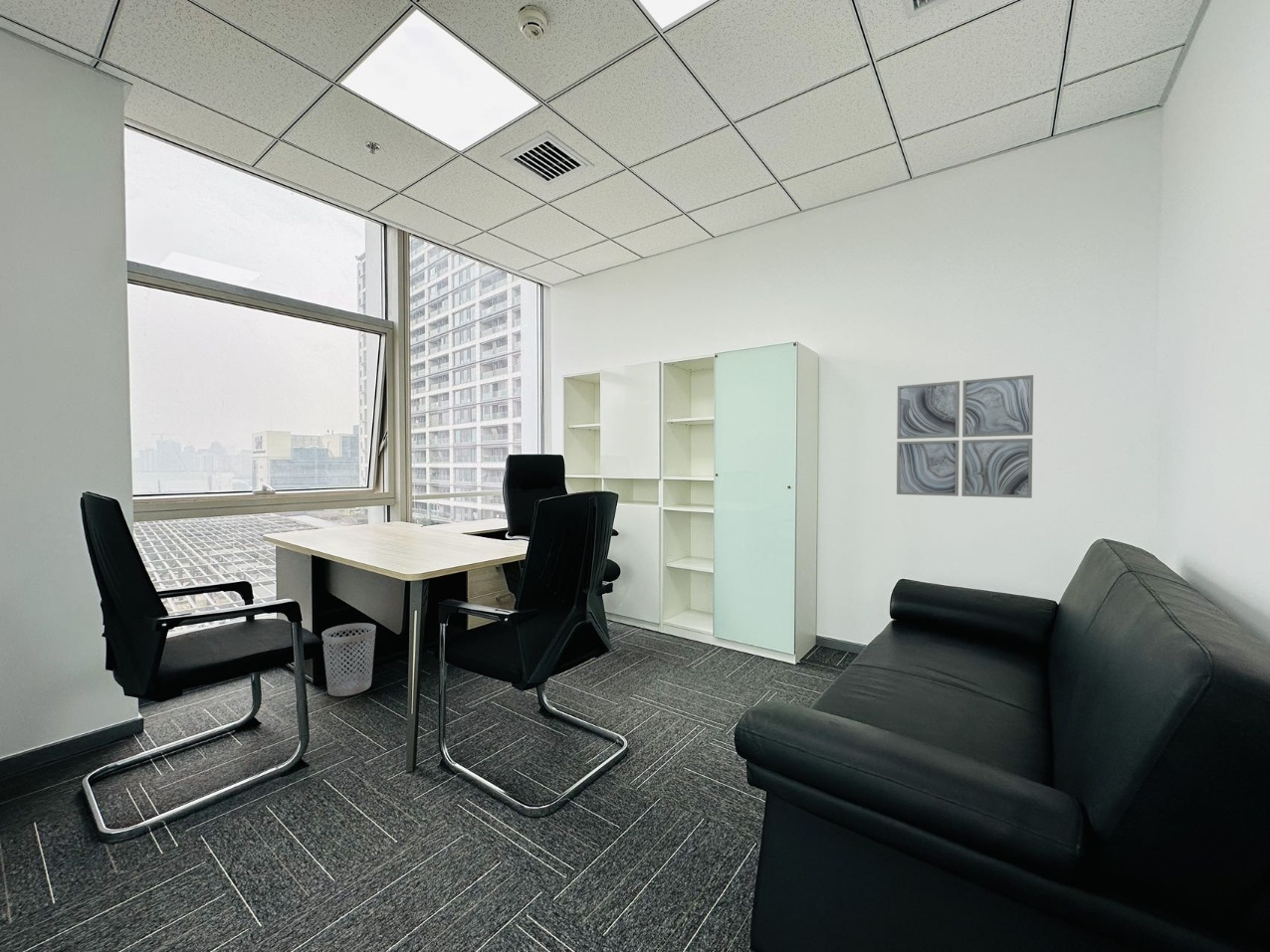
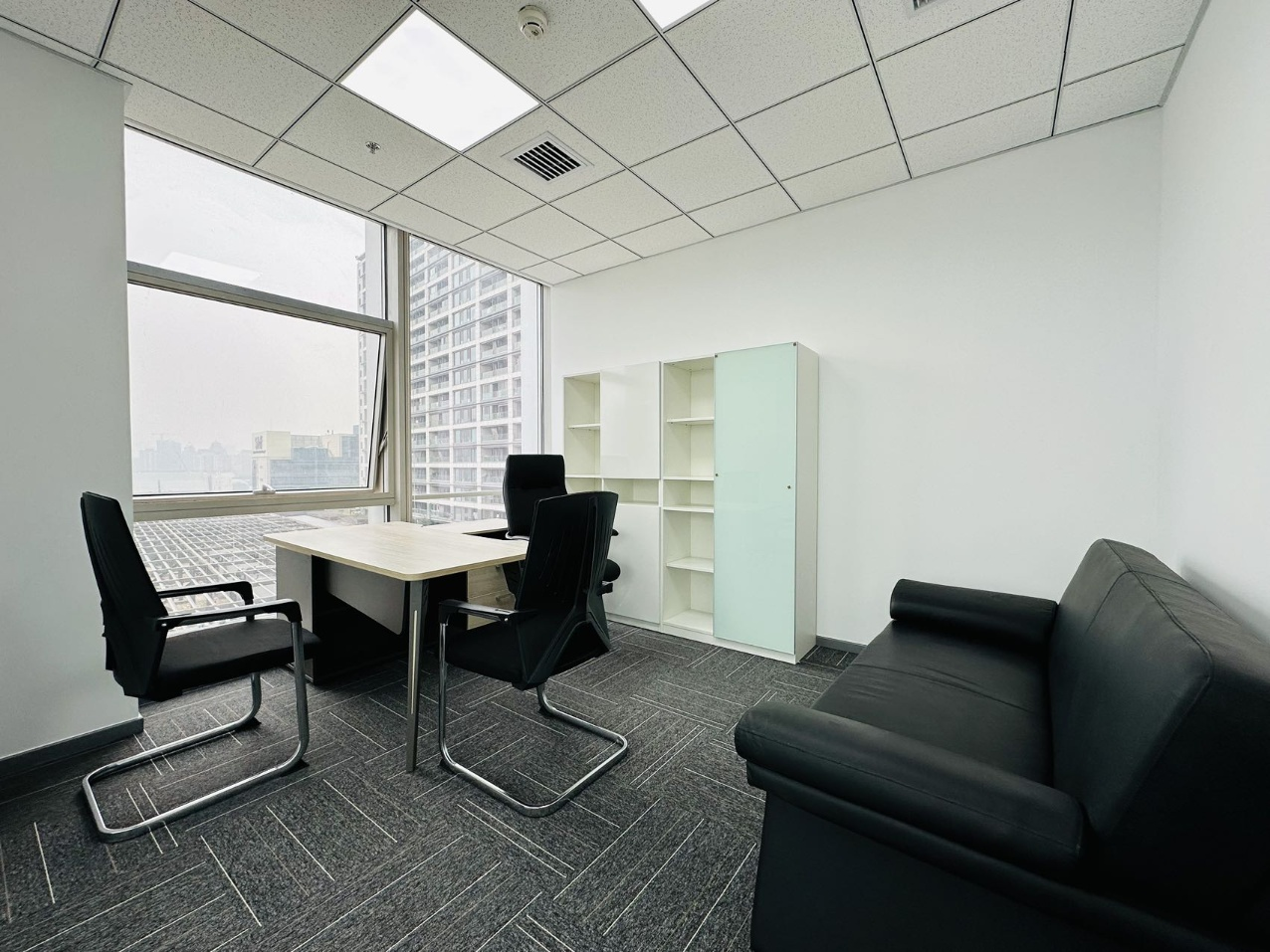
- wall art (958, 437)
- wastebasket (349, 659)
